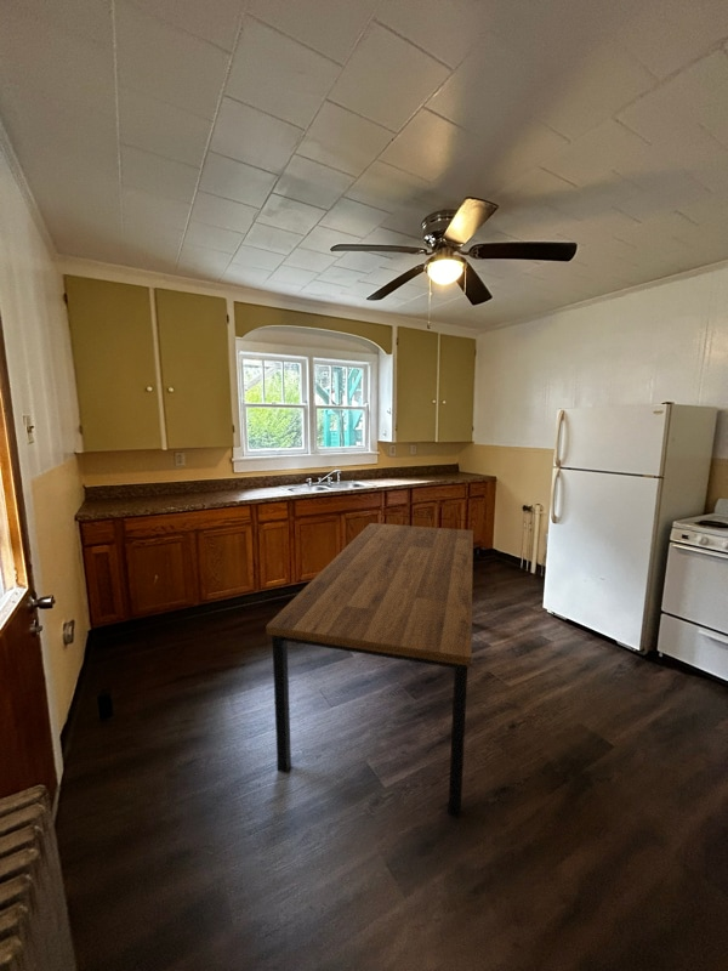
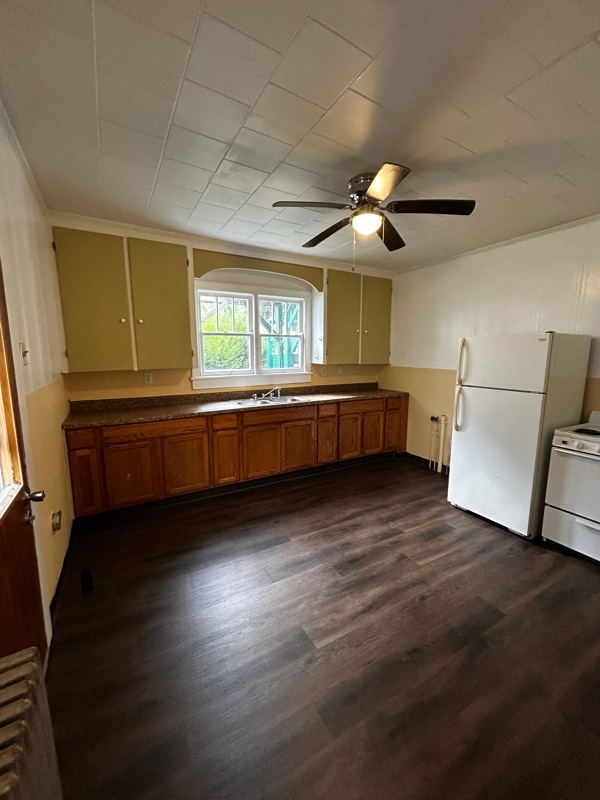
- dining table (402, 606)
